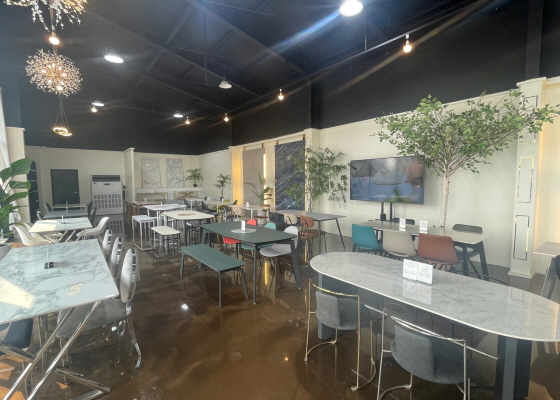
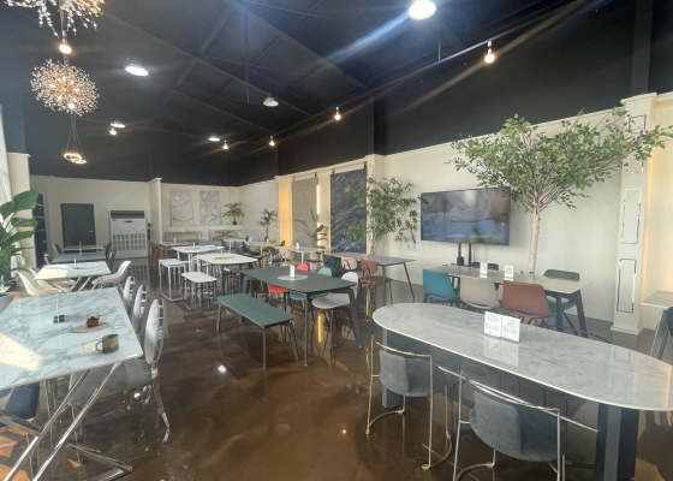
+ teapot (91, 320)
+ cup (107, 344)
